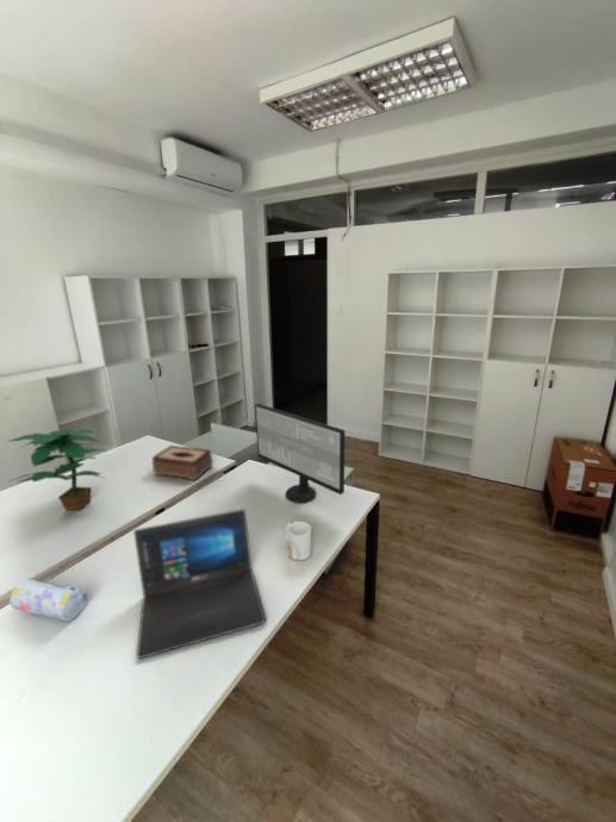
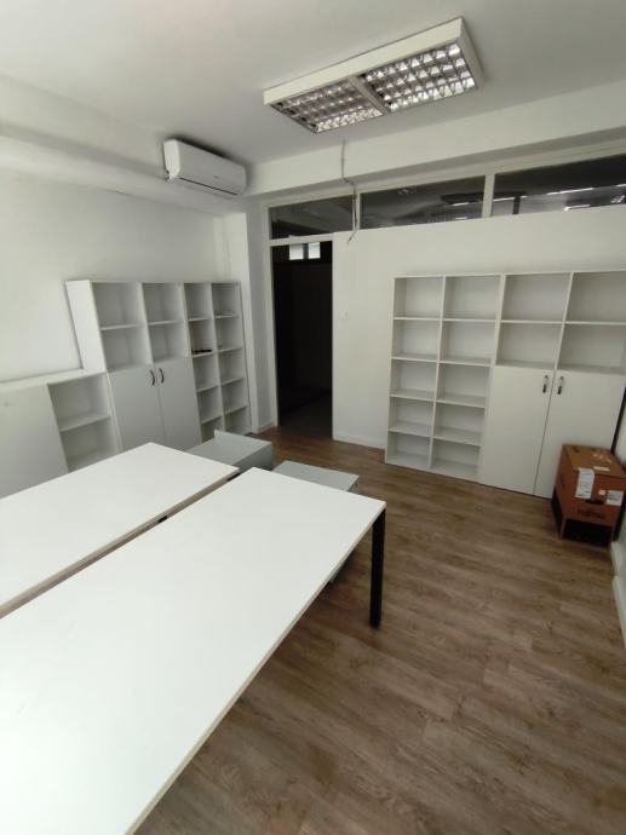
- mug (295, 538)
- laptop (198, 575)
- potted plant (63, 471)
- computer monitor (299, 455)
- pencil case (48, 598)
- tissue box (182, 461)
